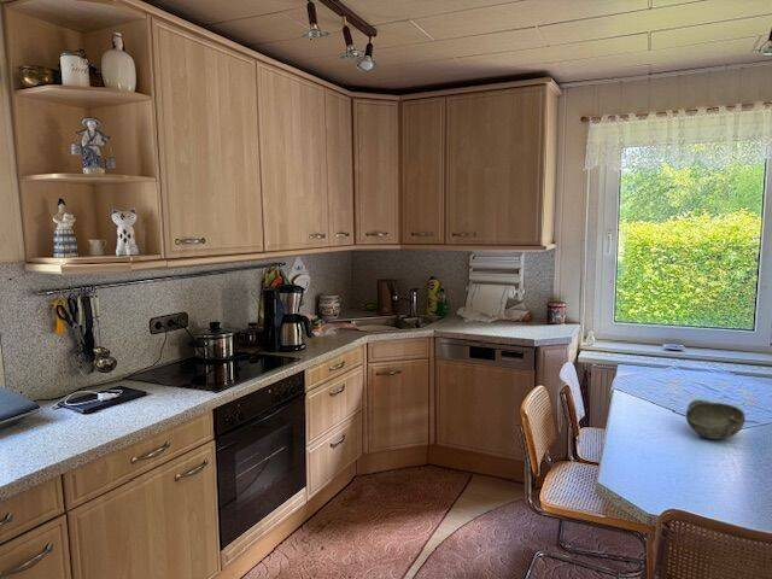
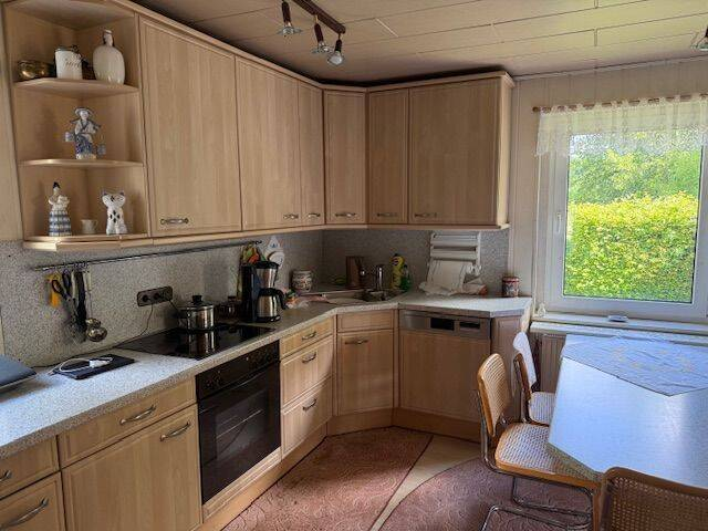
- bowl (714, 421)
